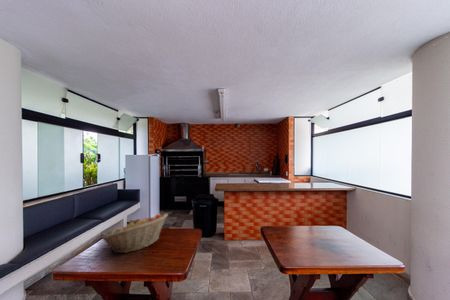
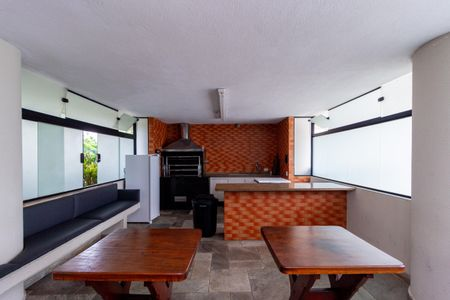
- fruit basket (137, 229)
